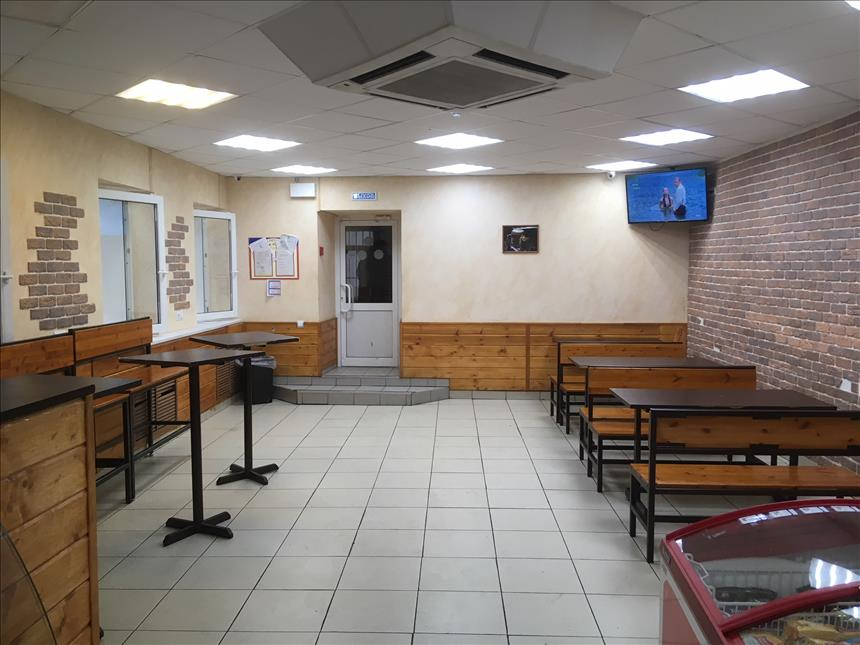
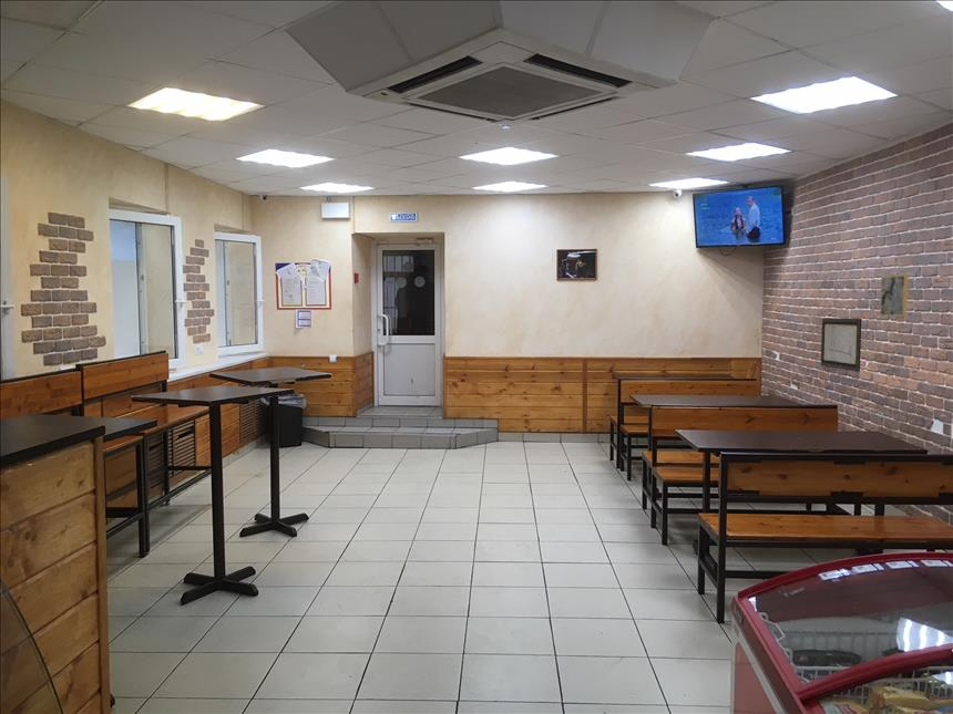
+ wall art (893, 296)
+ wall art (839, 343)
